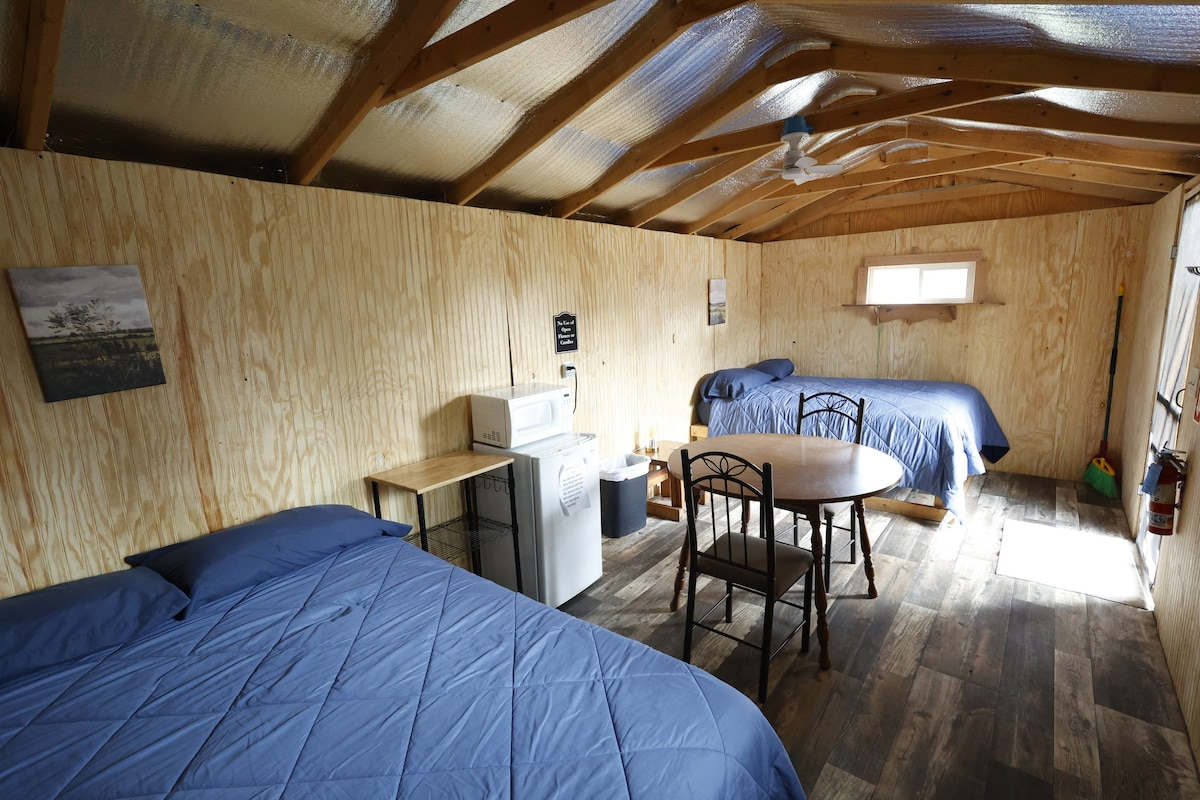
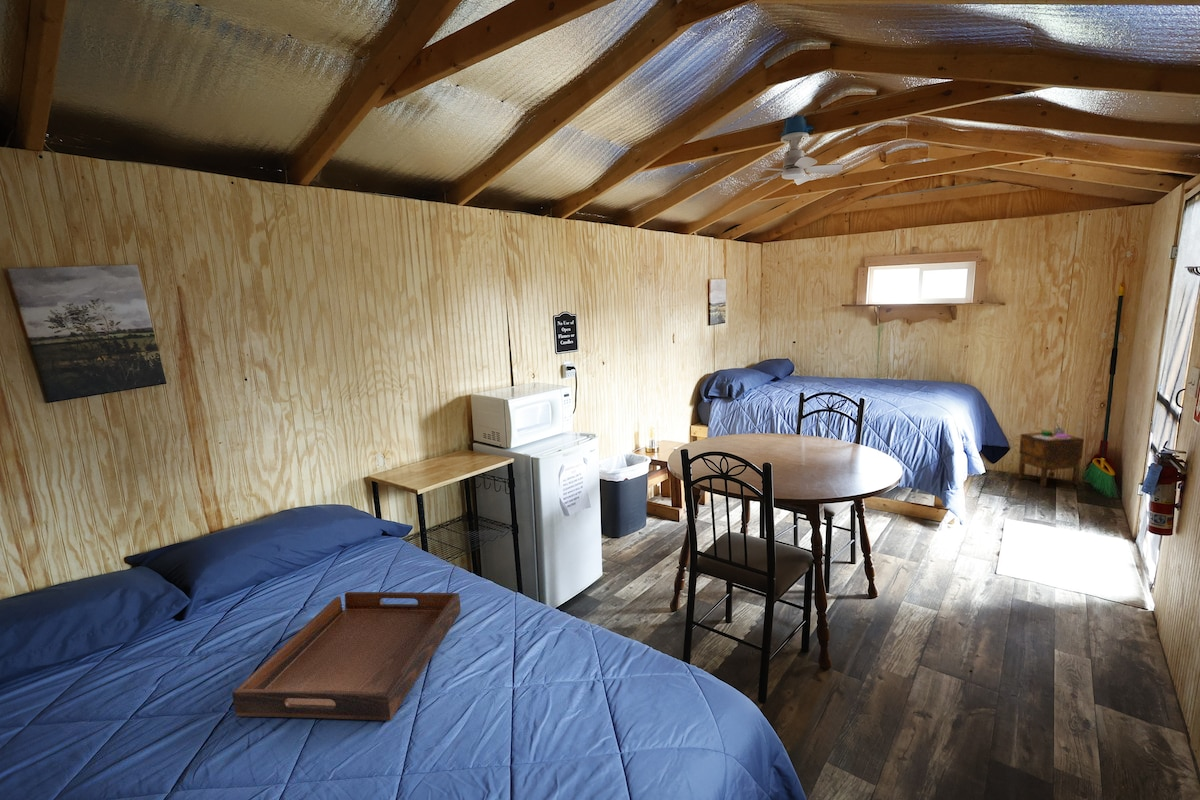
+ nightstand (1050, 453)
+ serving tray (362, 646)
